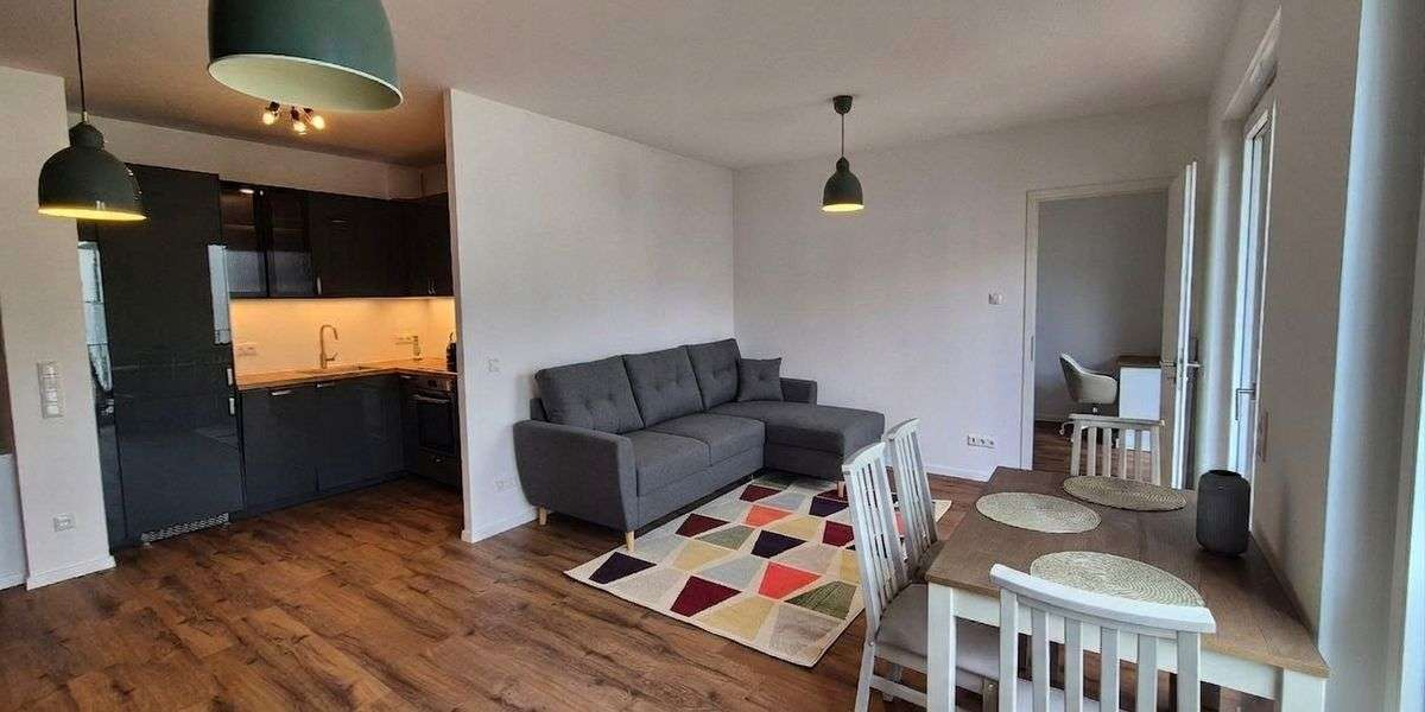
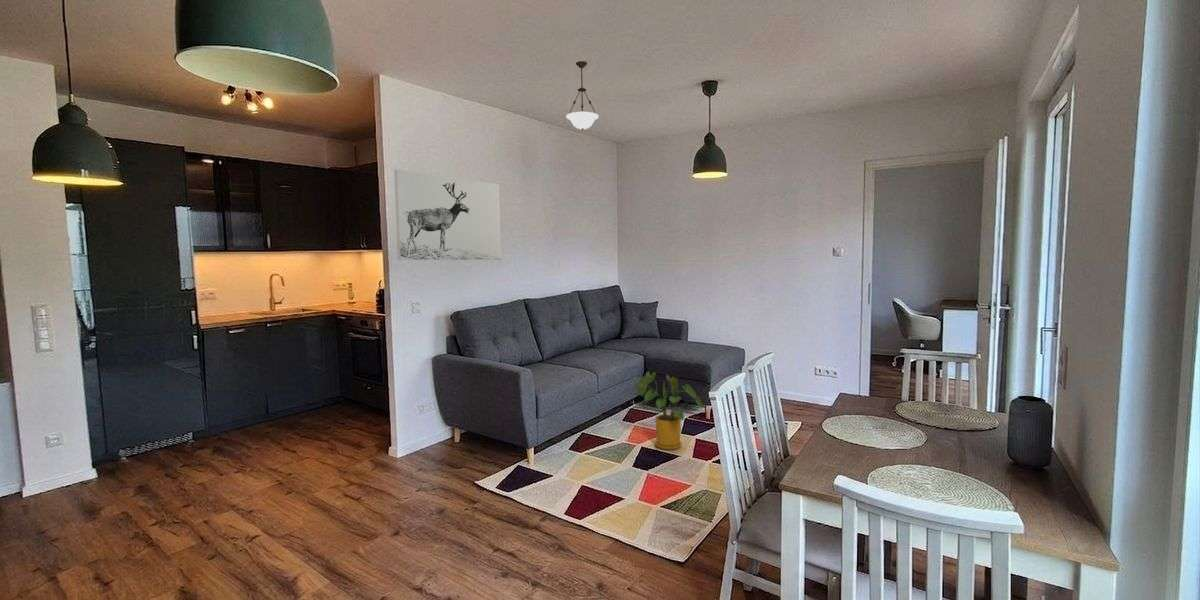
+ wall art (452, 218)
+ house plant (665, 411)
+ pendant light (582, 96)
